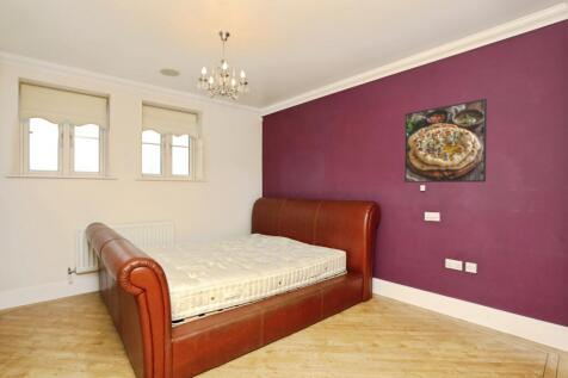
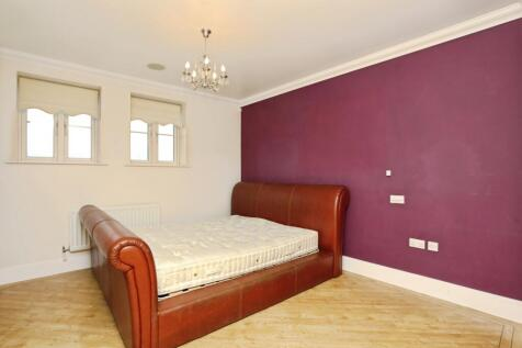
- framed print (442, 144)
